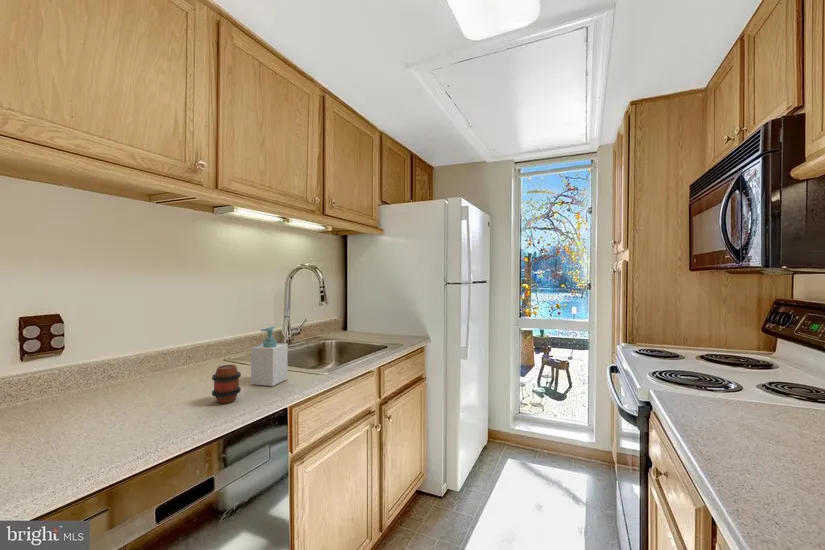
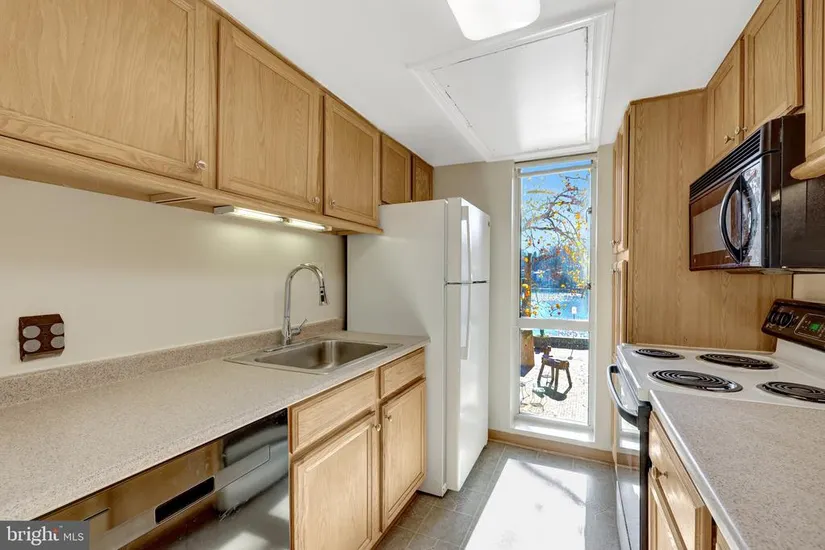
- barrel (226, 383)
- soap bottle (269, 354)
